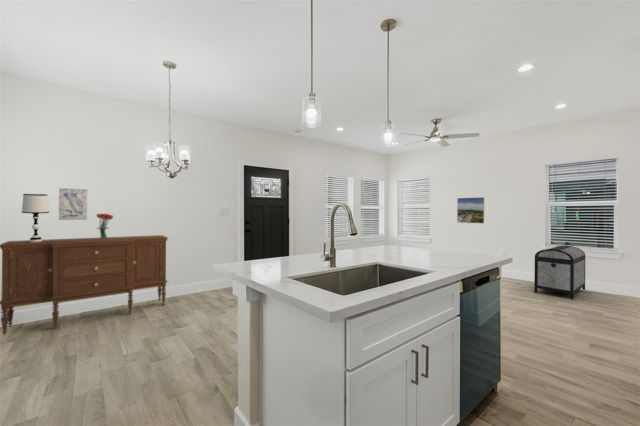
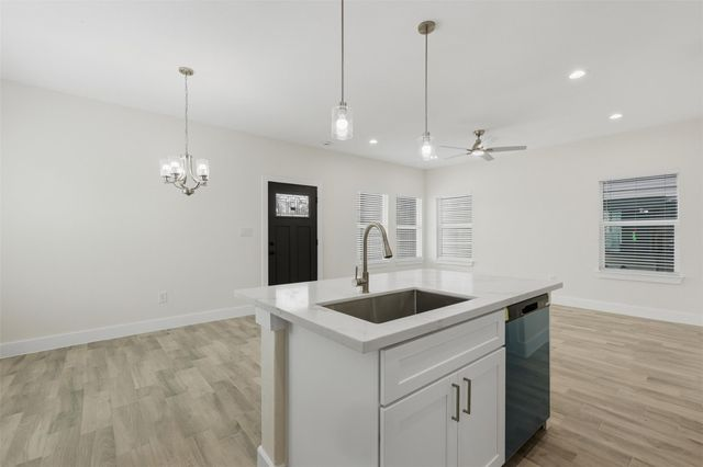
- bouquet (104, 225)
- wall art (73, 204)
- table lamp (36, 217)
- storage chest (560, 269)
- sideboard (95, 277)
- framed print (470, 210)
